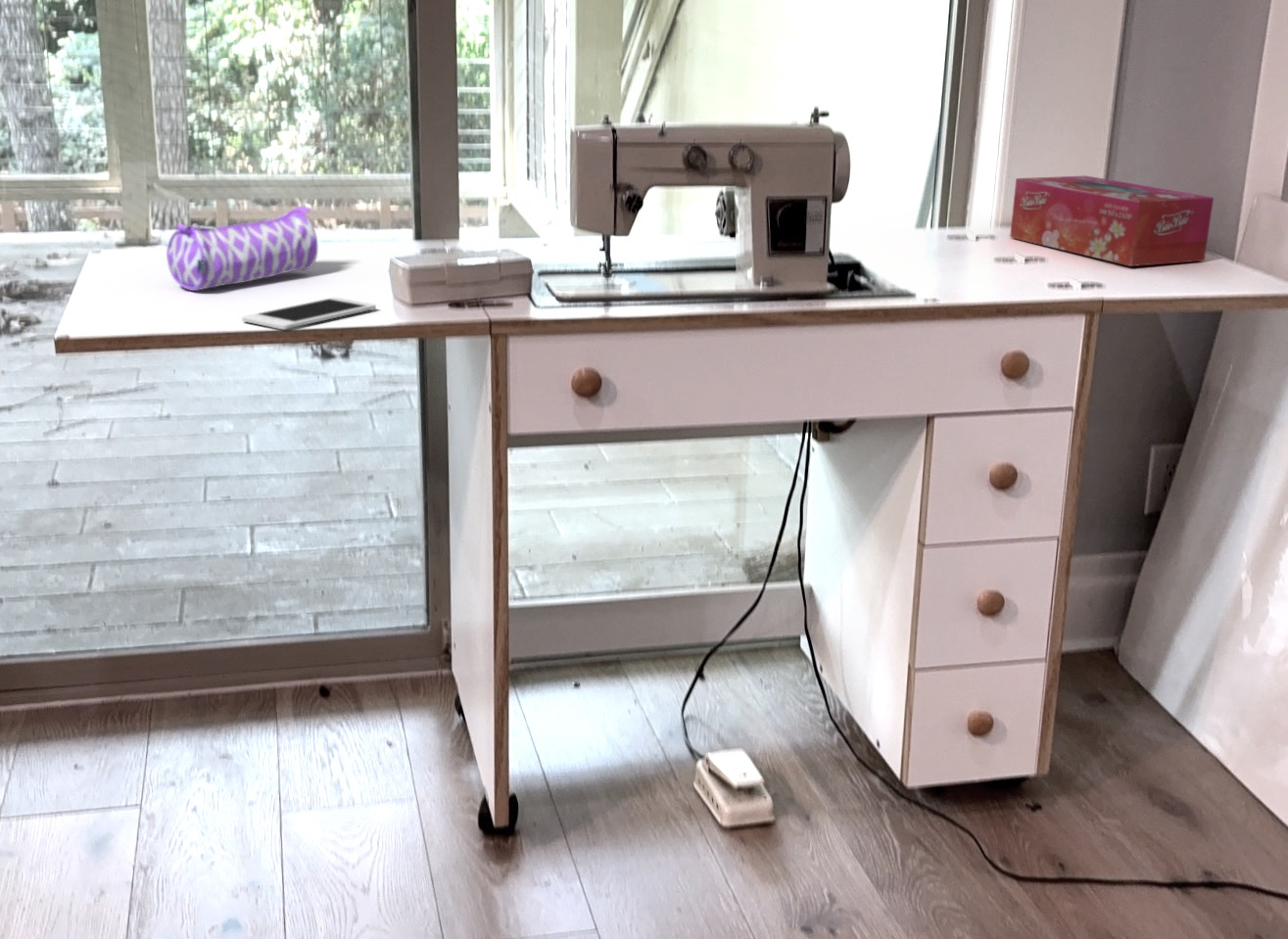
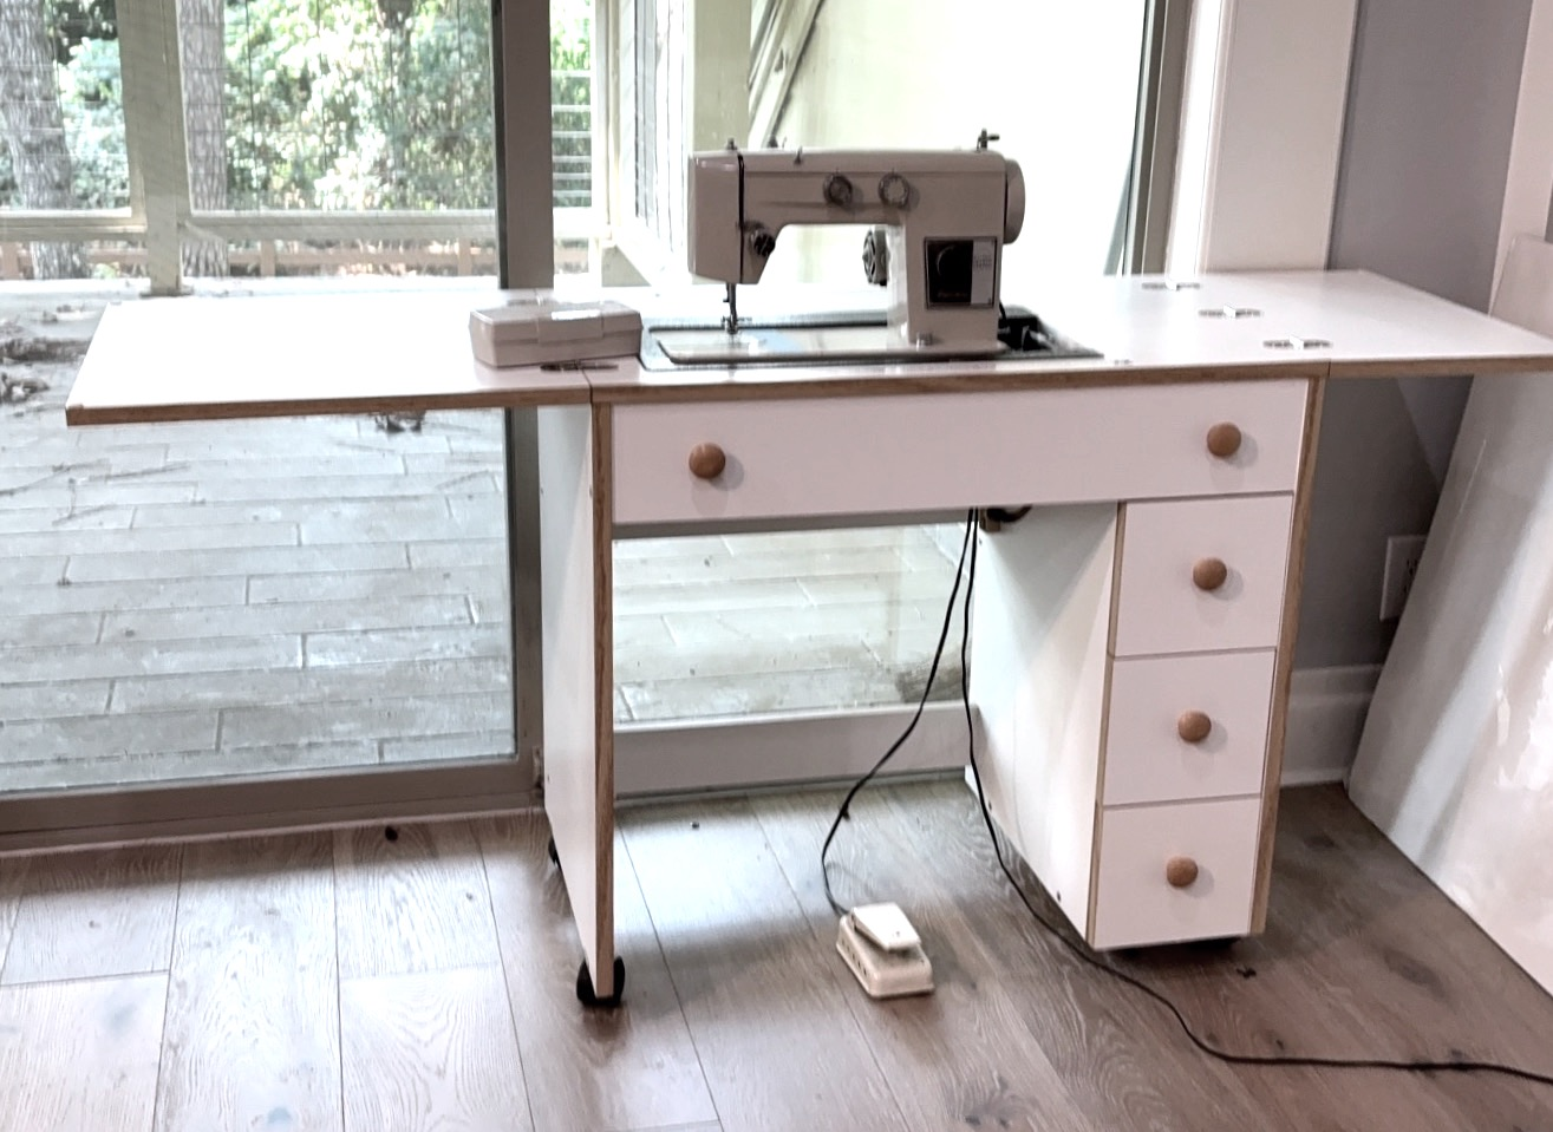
- pencil case (243, 247)
- tissue box (1107, 217)
- cell phone (310, 312)
